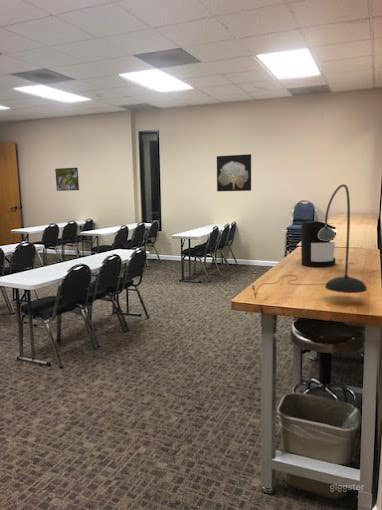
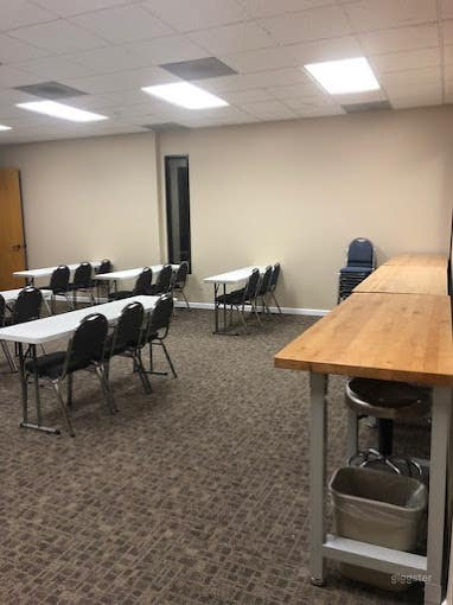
- wall art (233, 173)
- desk lamp (318, 237)
- coffee maker (320, 242)
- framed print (67, 179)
